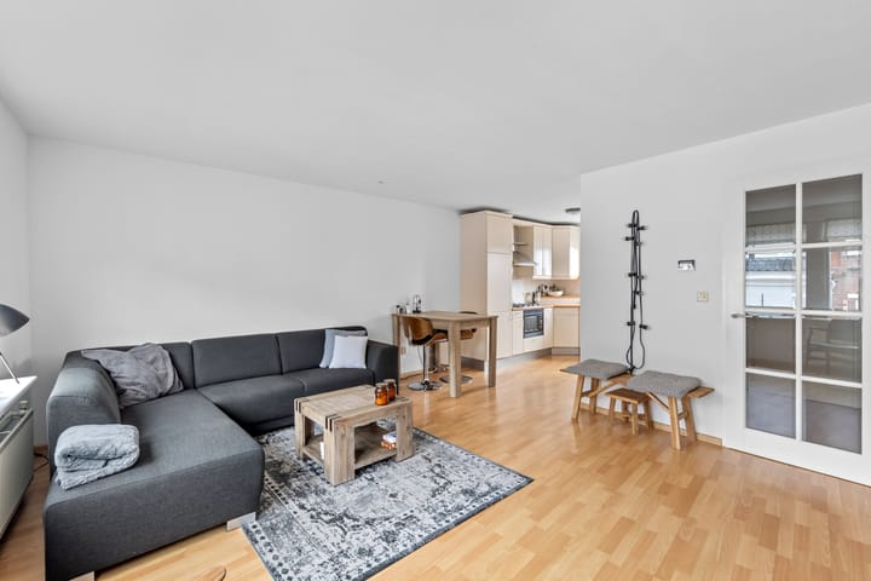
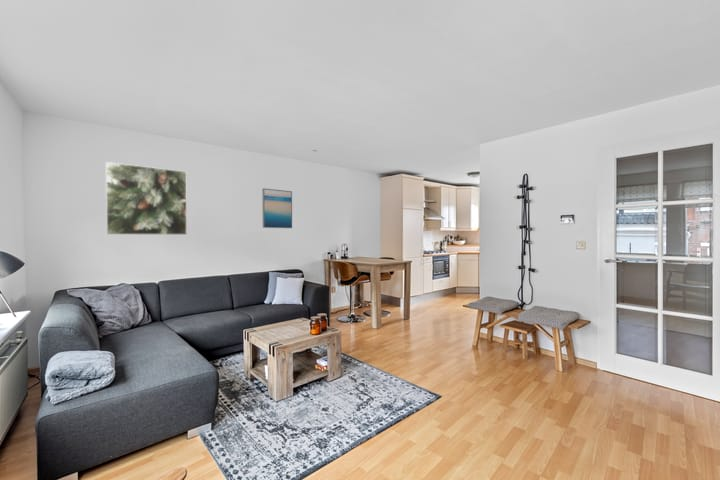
+ wall art (277, 209)
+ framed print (149, 201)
